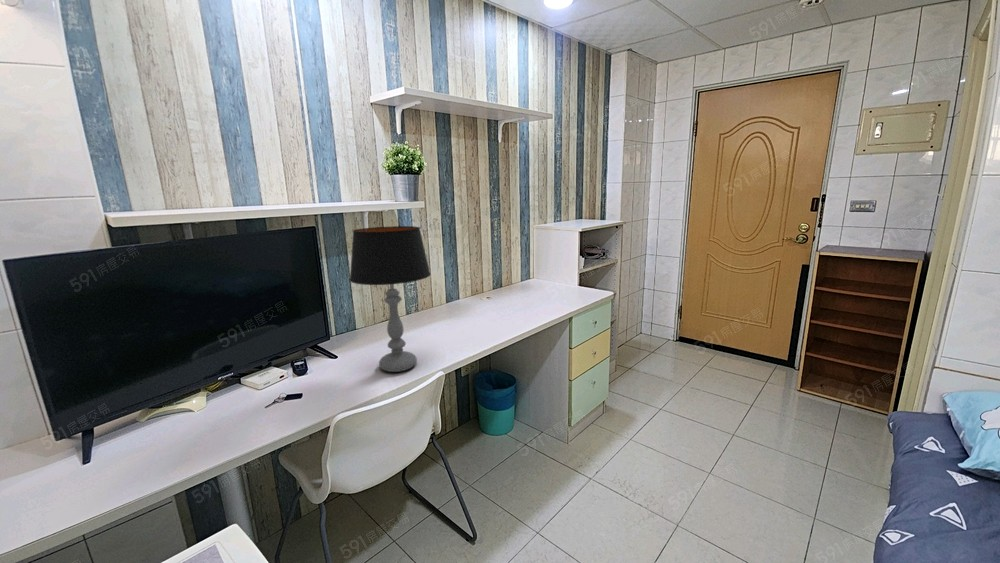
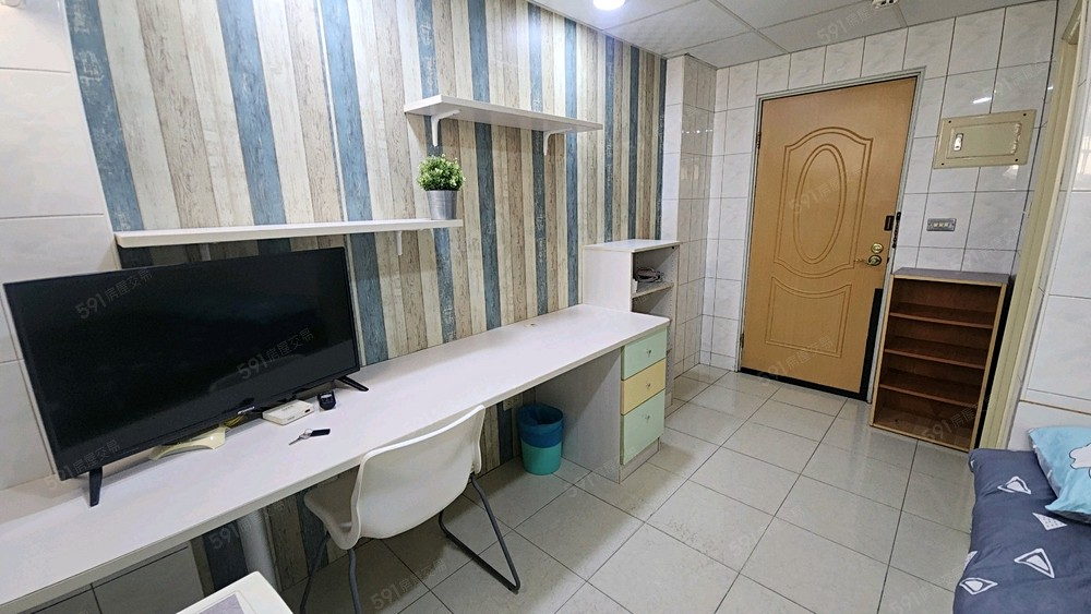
- table lamp (392, 299)
